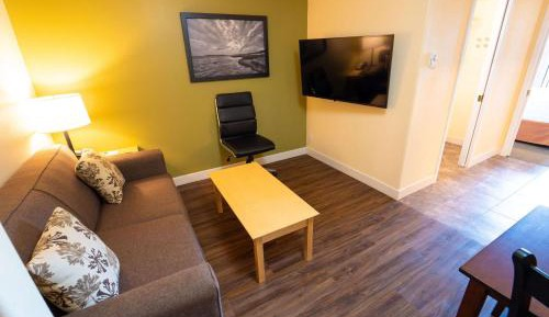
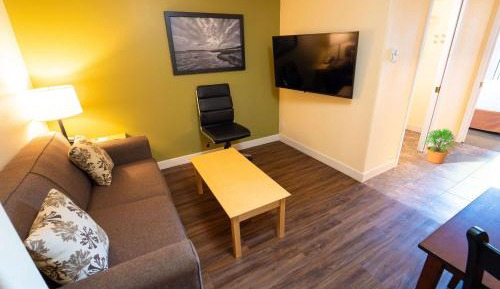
+ potted plant (438, 144)
